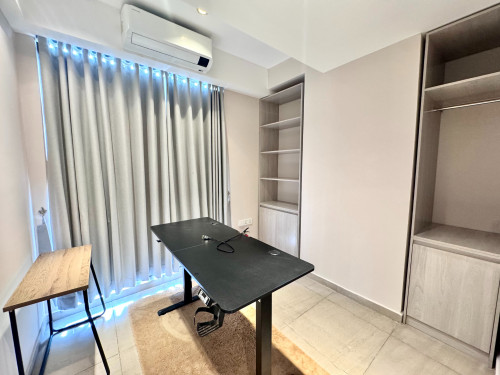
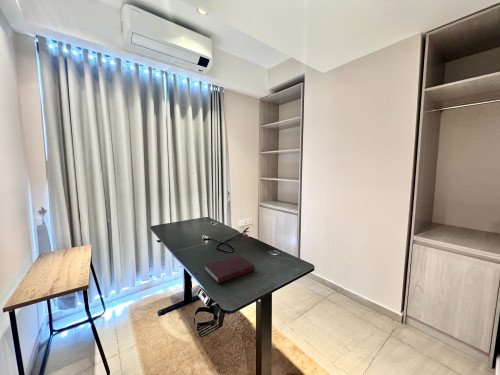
+ notebook (229, 267)
